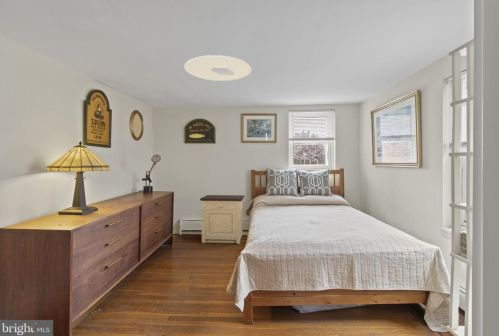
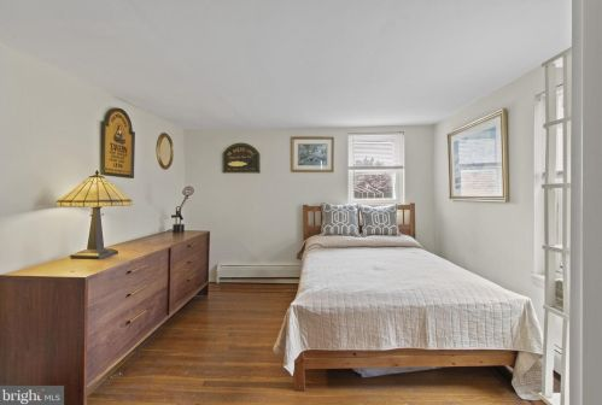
- nightstand (223, 218)
- ceiling light (218, 66)
